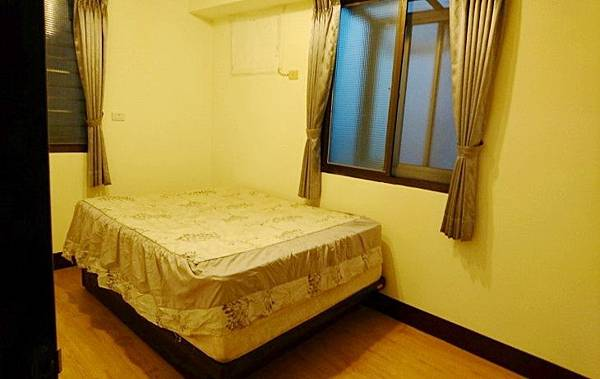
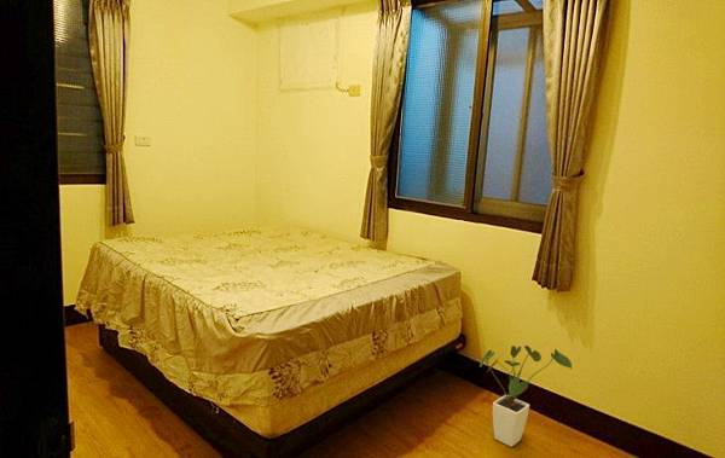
+ house plant (517, 394)
